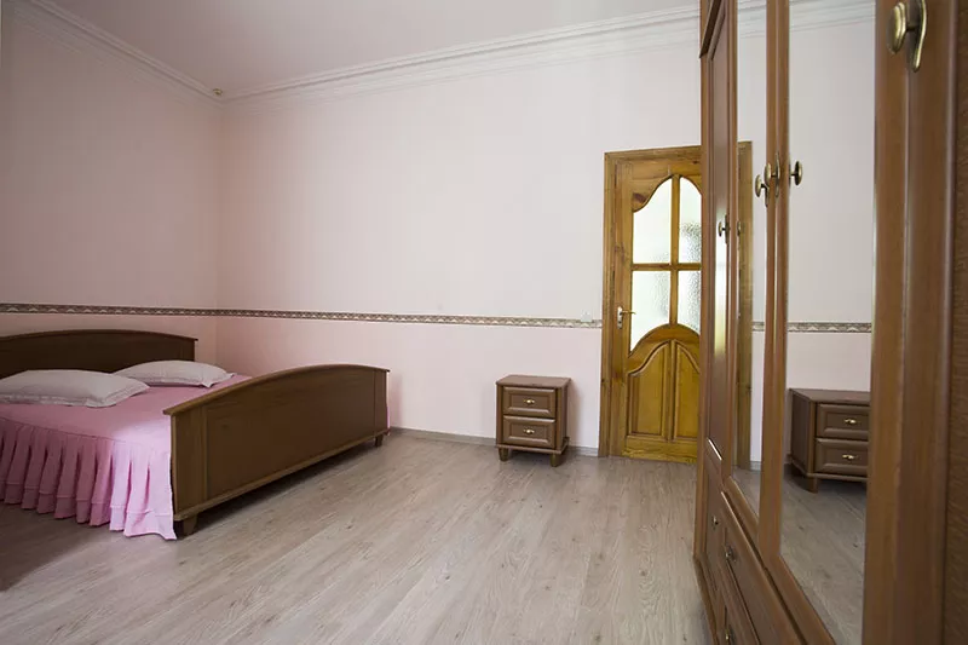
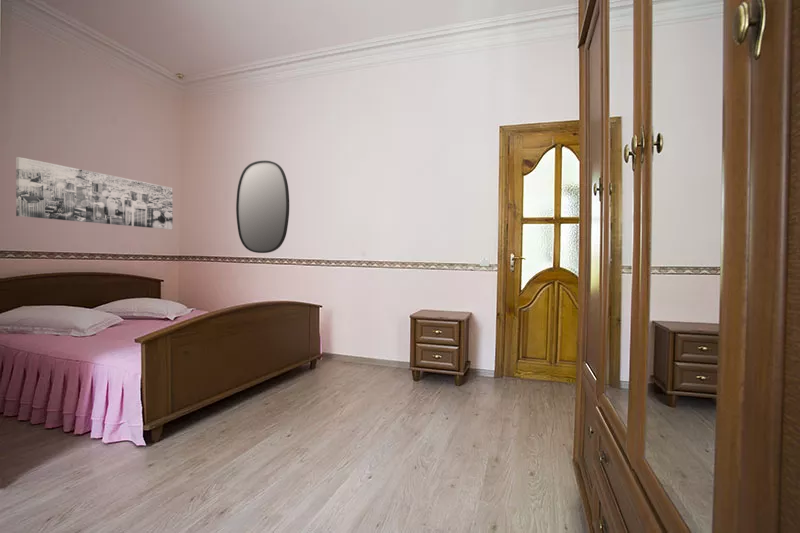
+ wall art (107, 199)
+ home mirror (262, 207)
